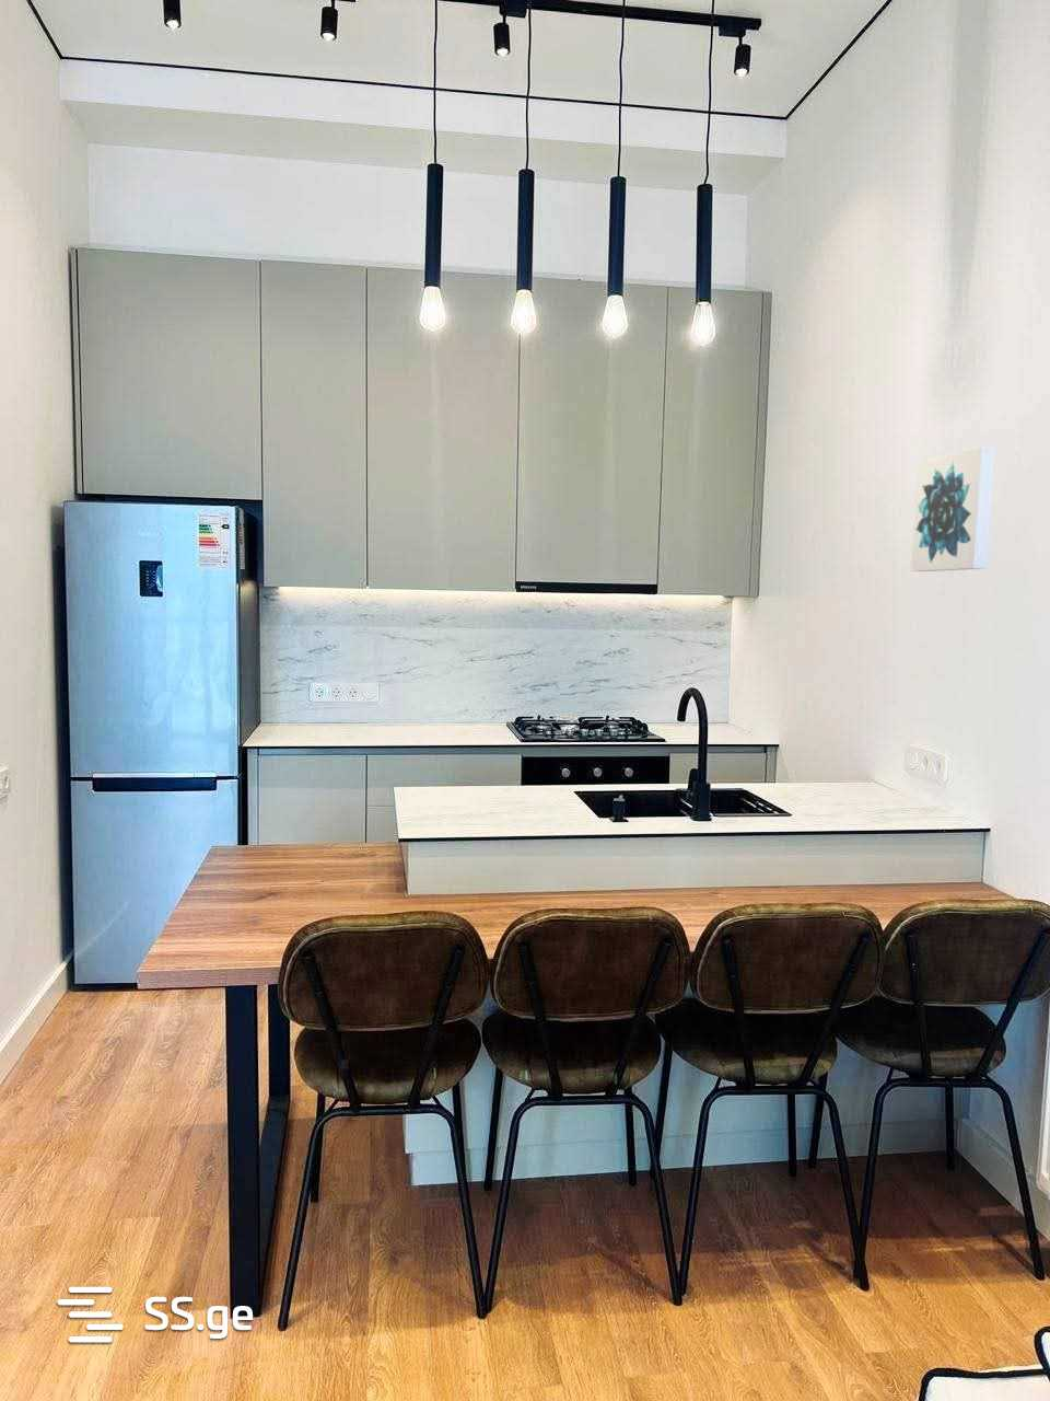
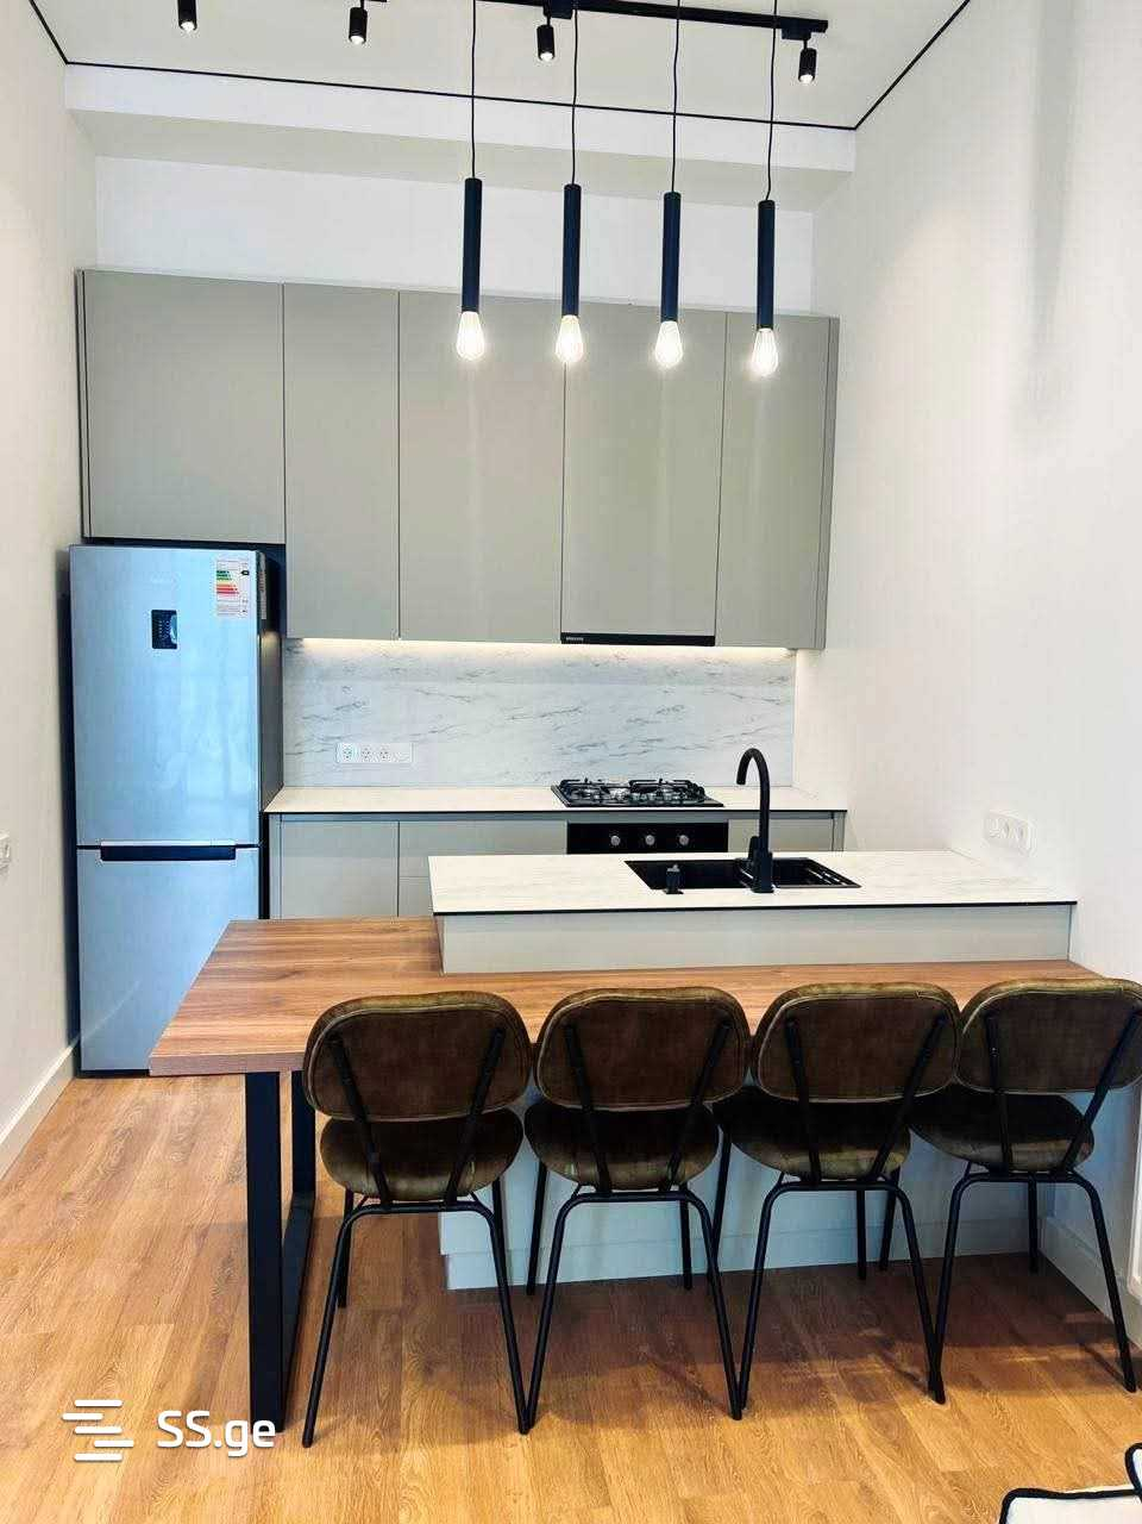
- wall art (951, 512)
